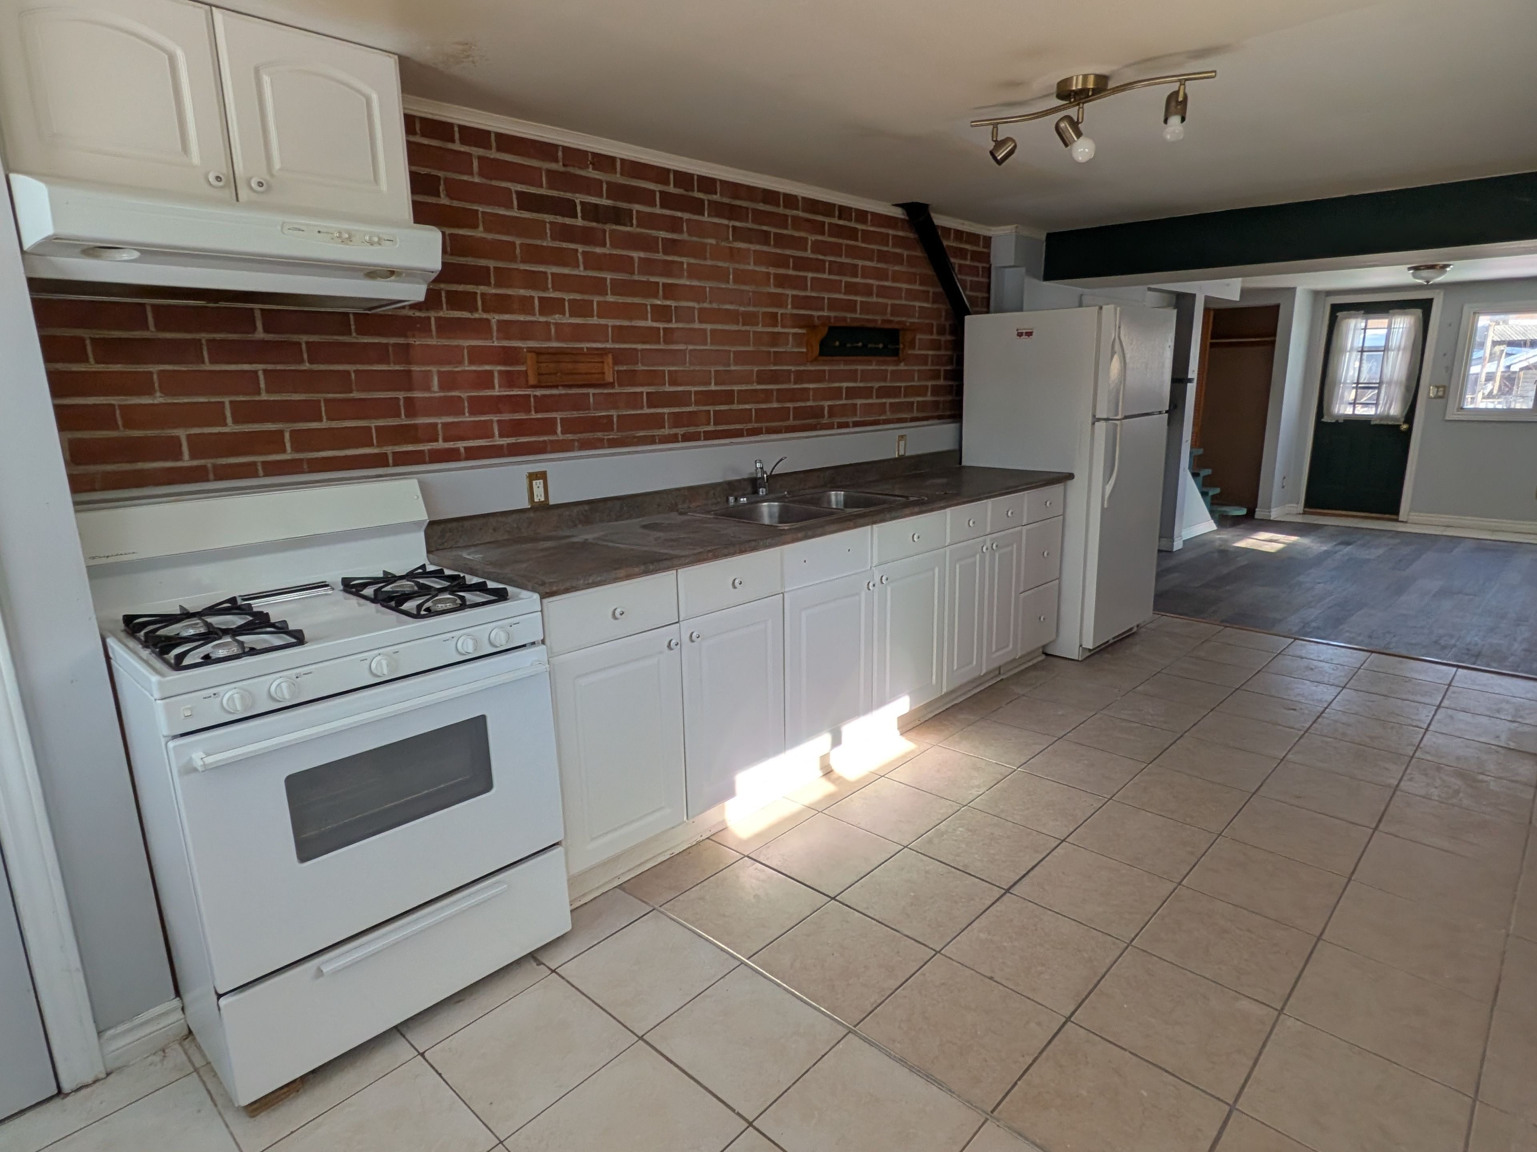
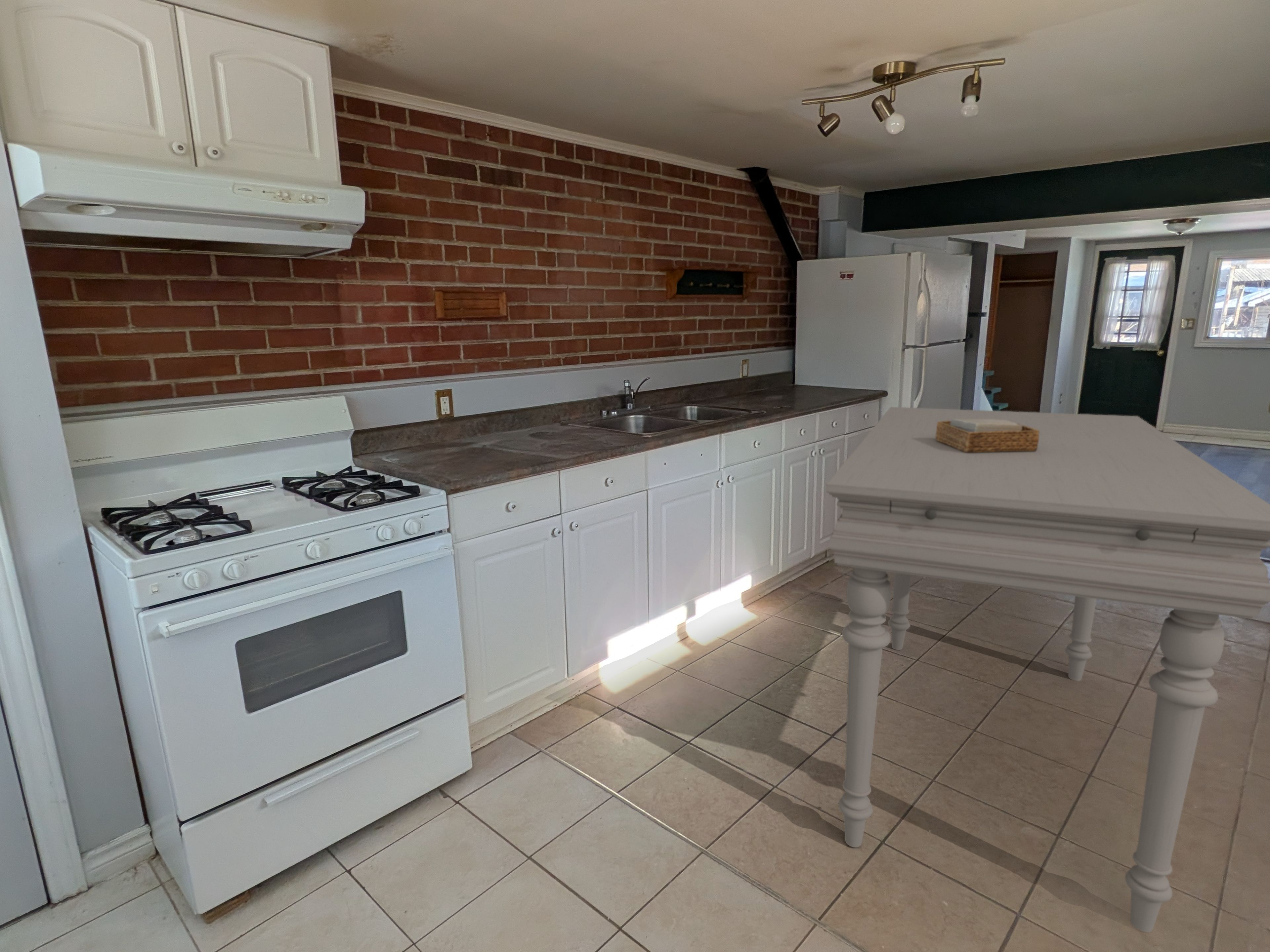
+ napkin holder (986, 432)
+ dining table (1004, 587)
